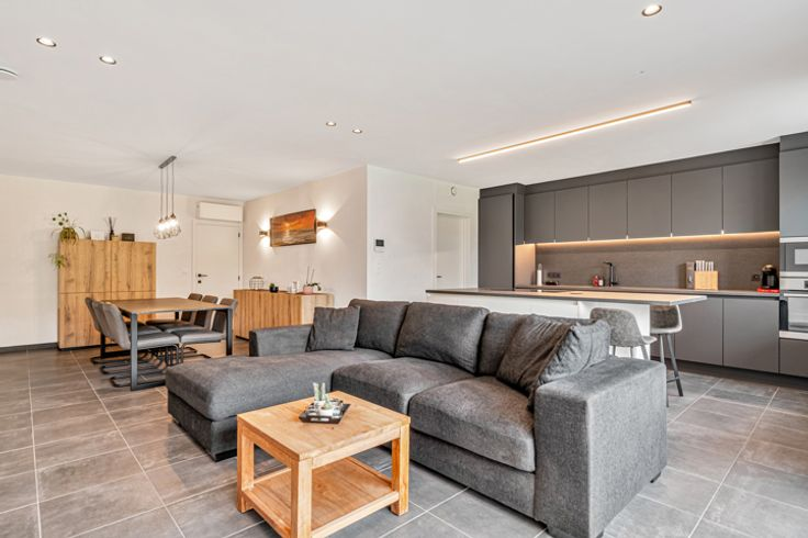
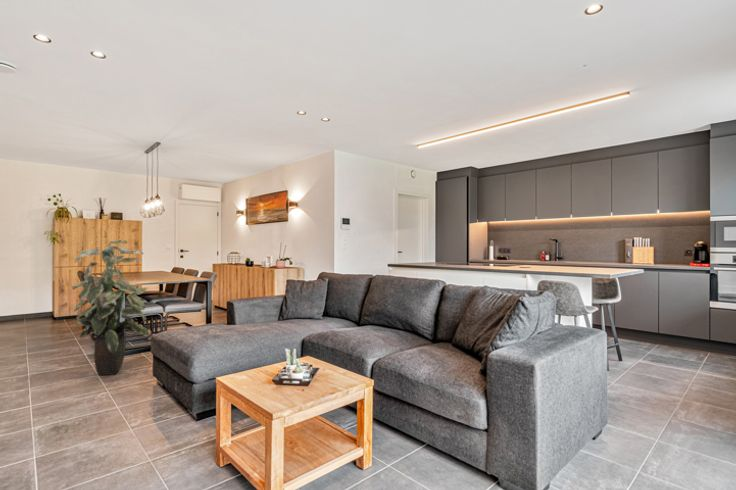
+ indoor plant (113, 306)
